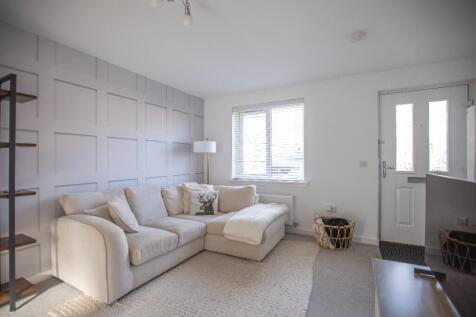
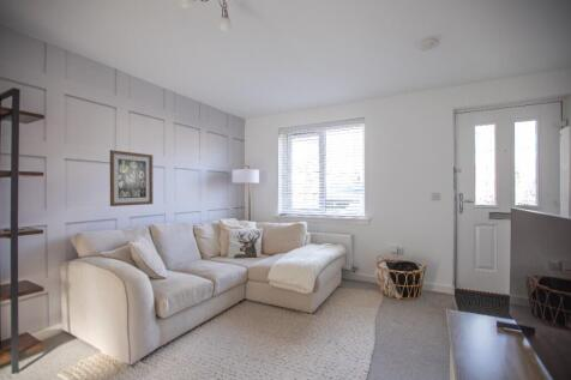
+ wall art (132, 179)
